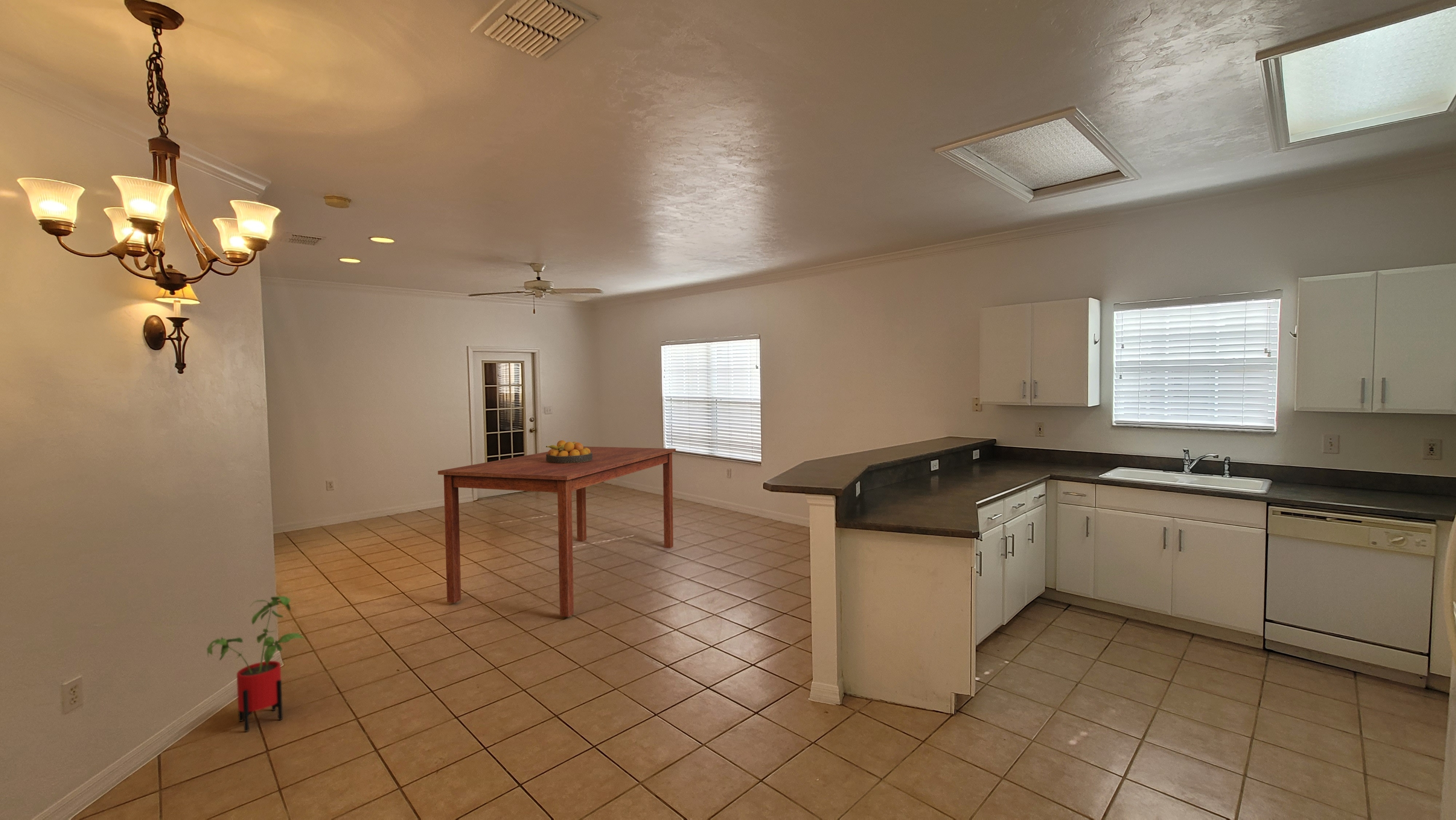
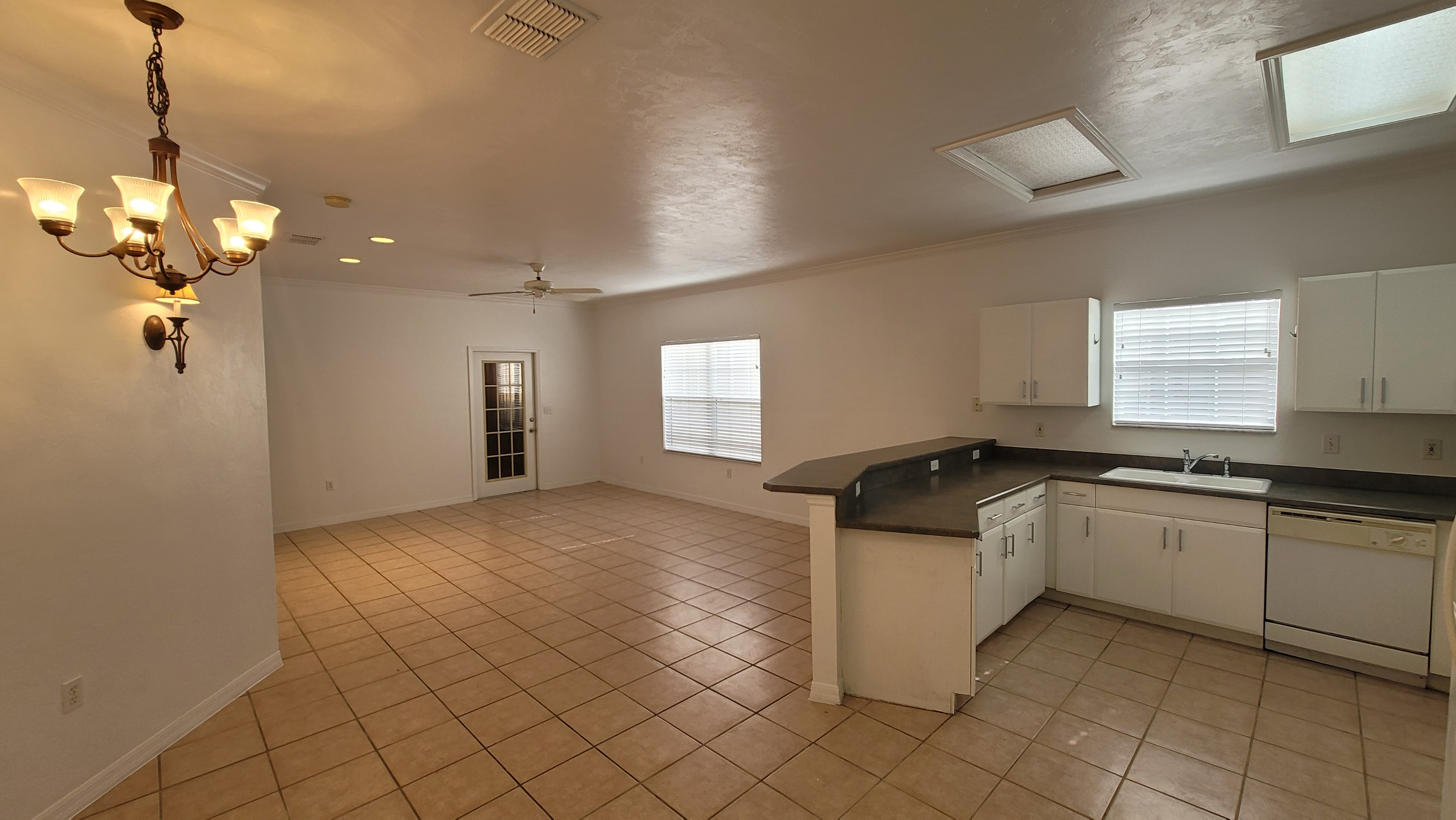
- fruit bowl (569, 450)
- dining table (577, 515)
- house plant (264, 659)
